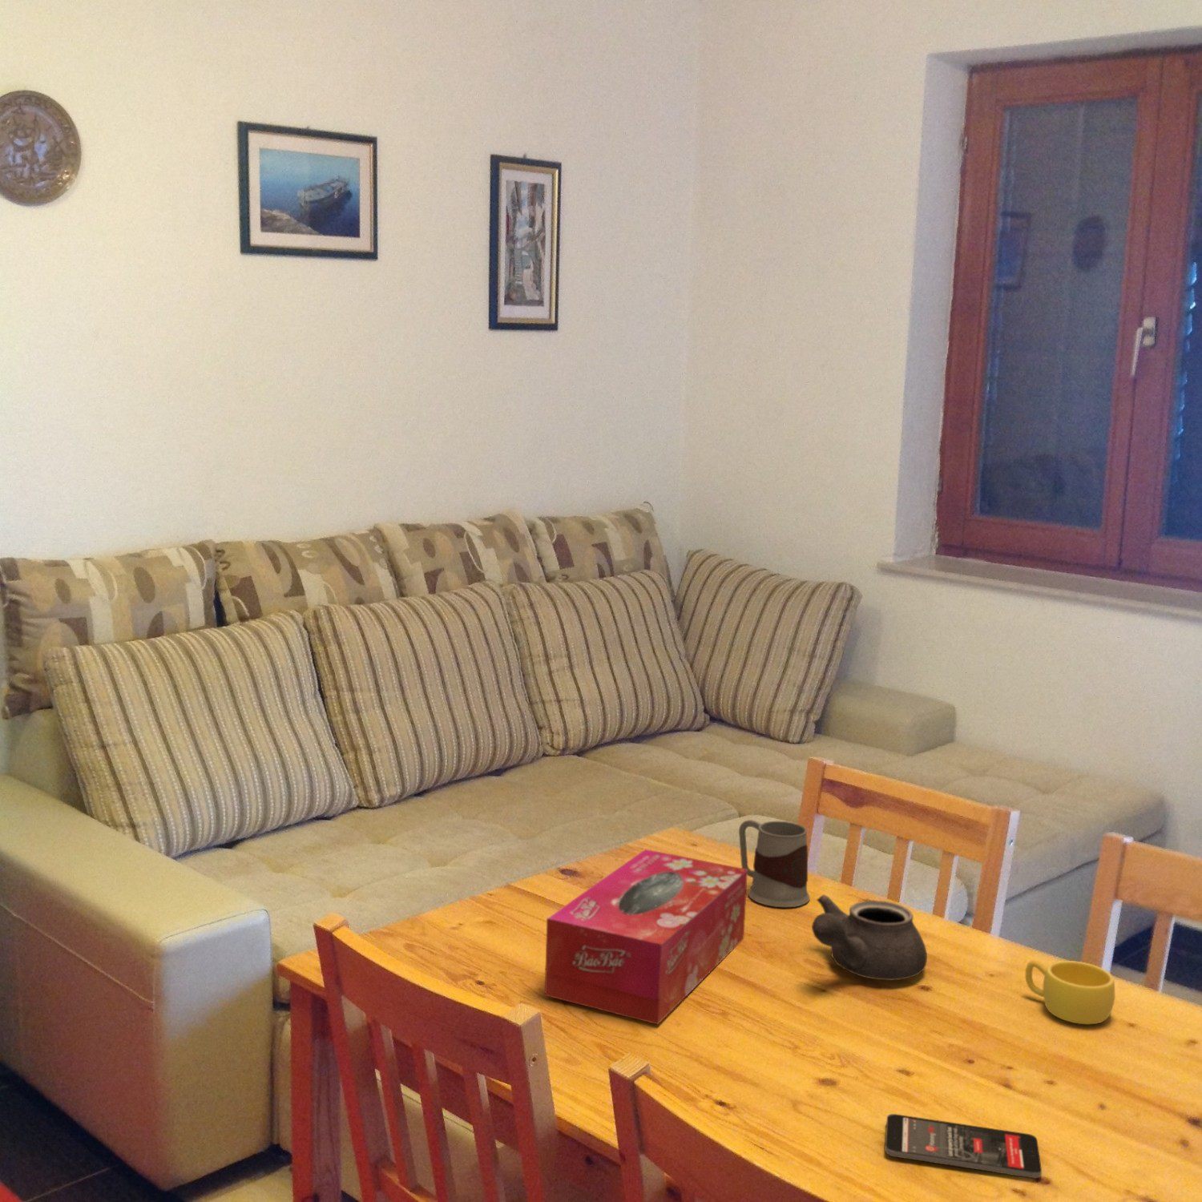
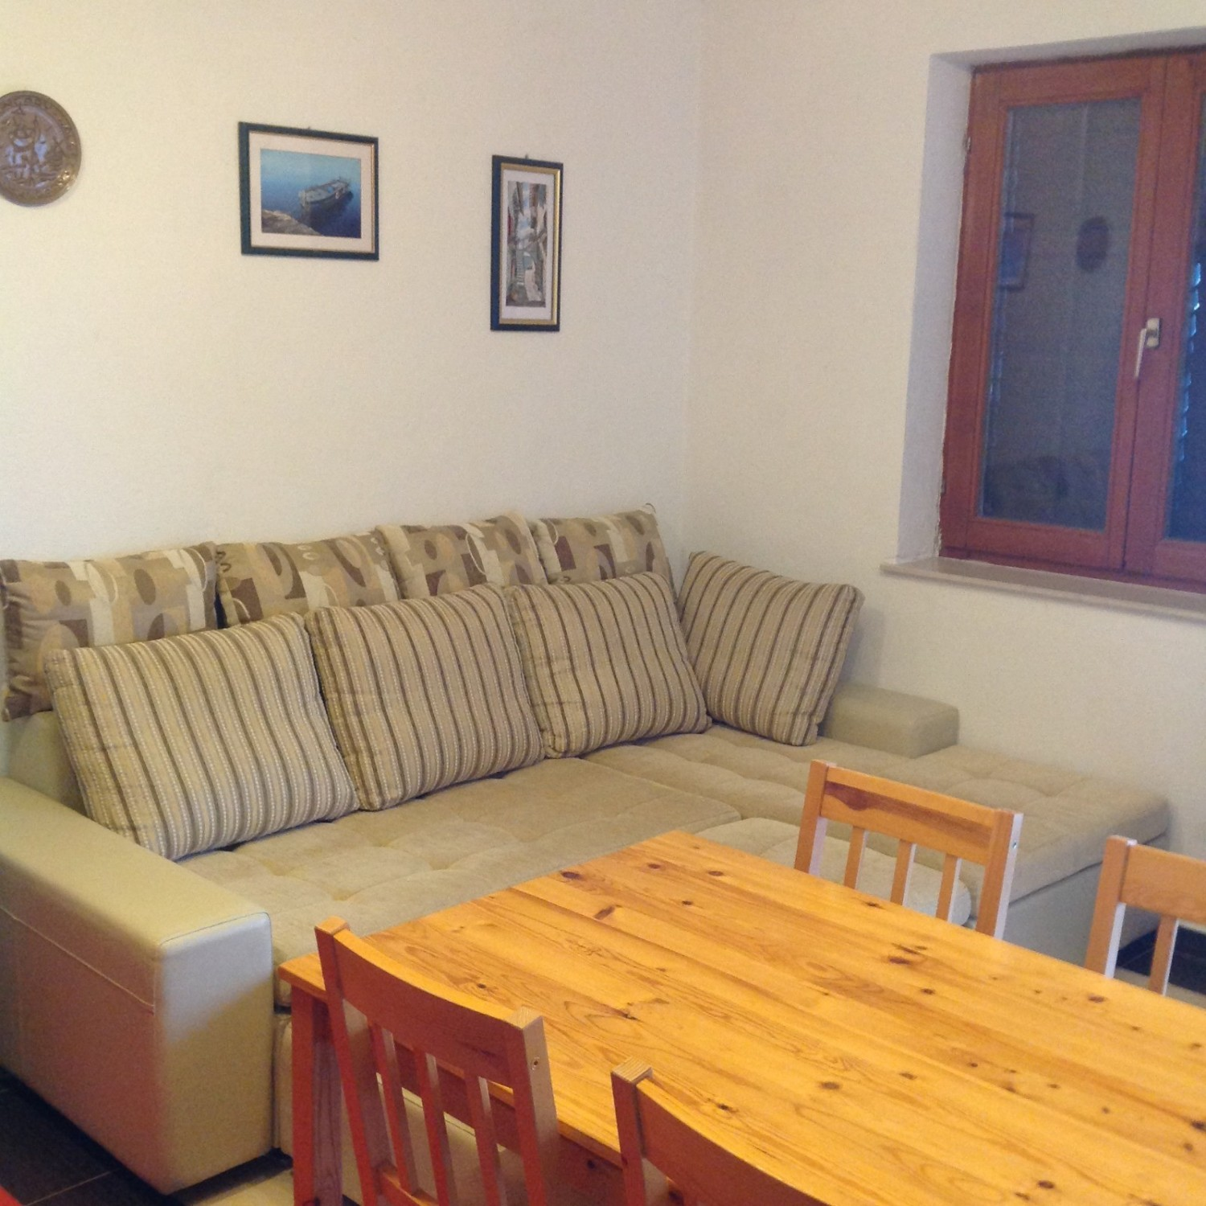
- tissue box (651, 929)
- teapot (857, 935)
- cup (1068, 990)
- mug (772, 859)
- smartphone (962, 1145)
